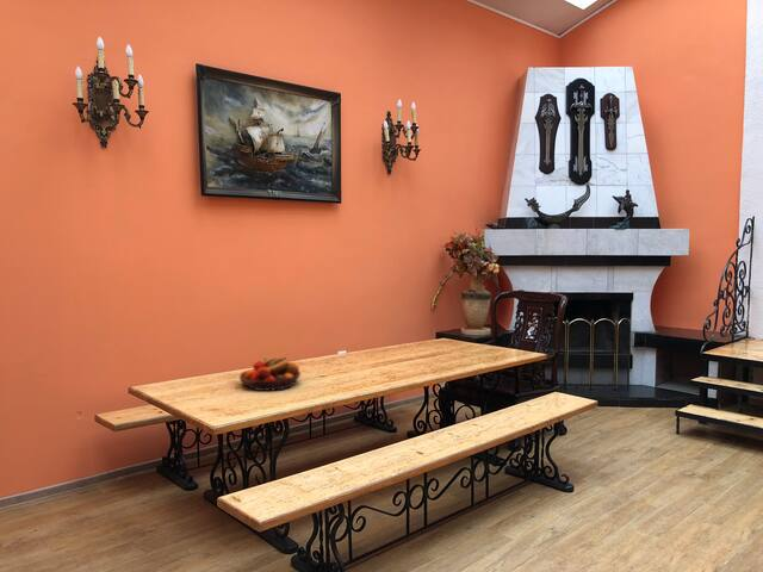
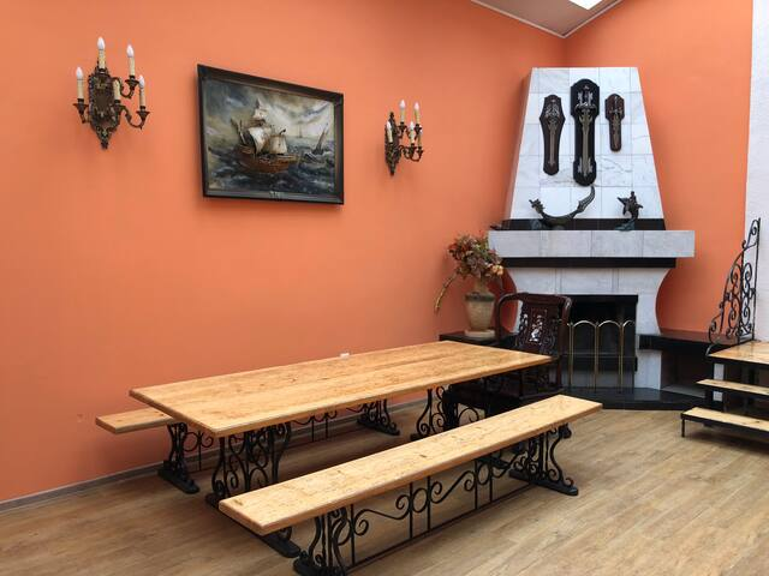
- fruit bowl (269, 371)
